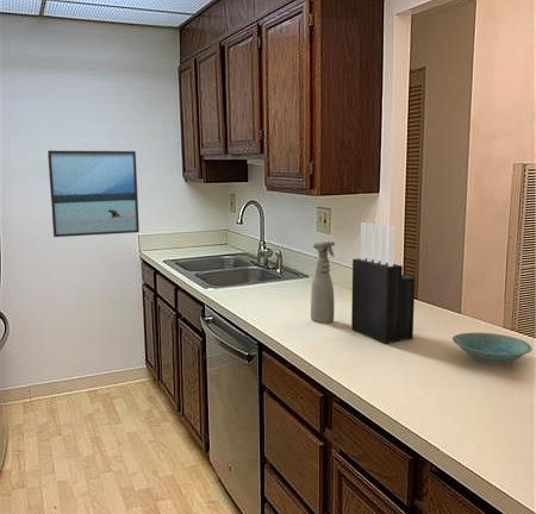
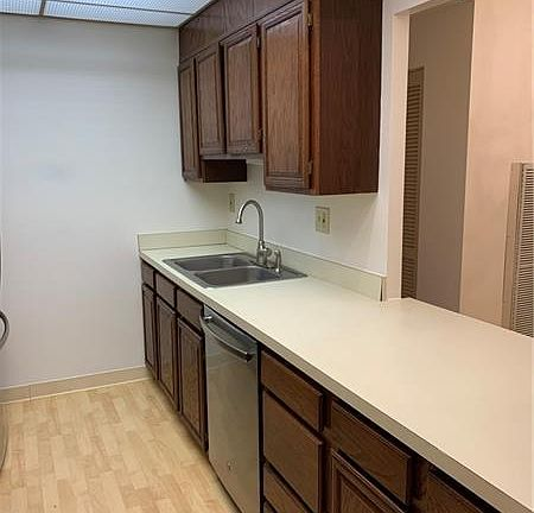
- bowl (491, 350)
- spray bottle (322, 280)
- knife block (385, 280)
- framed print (95, 193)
